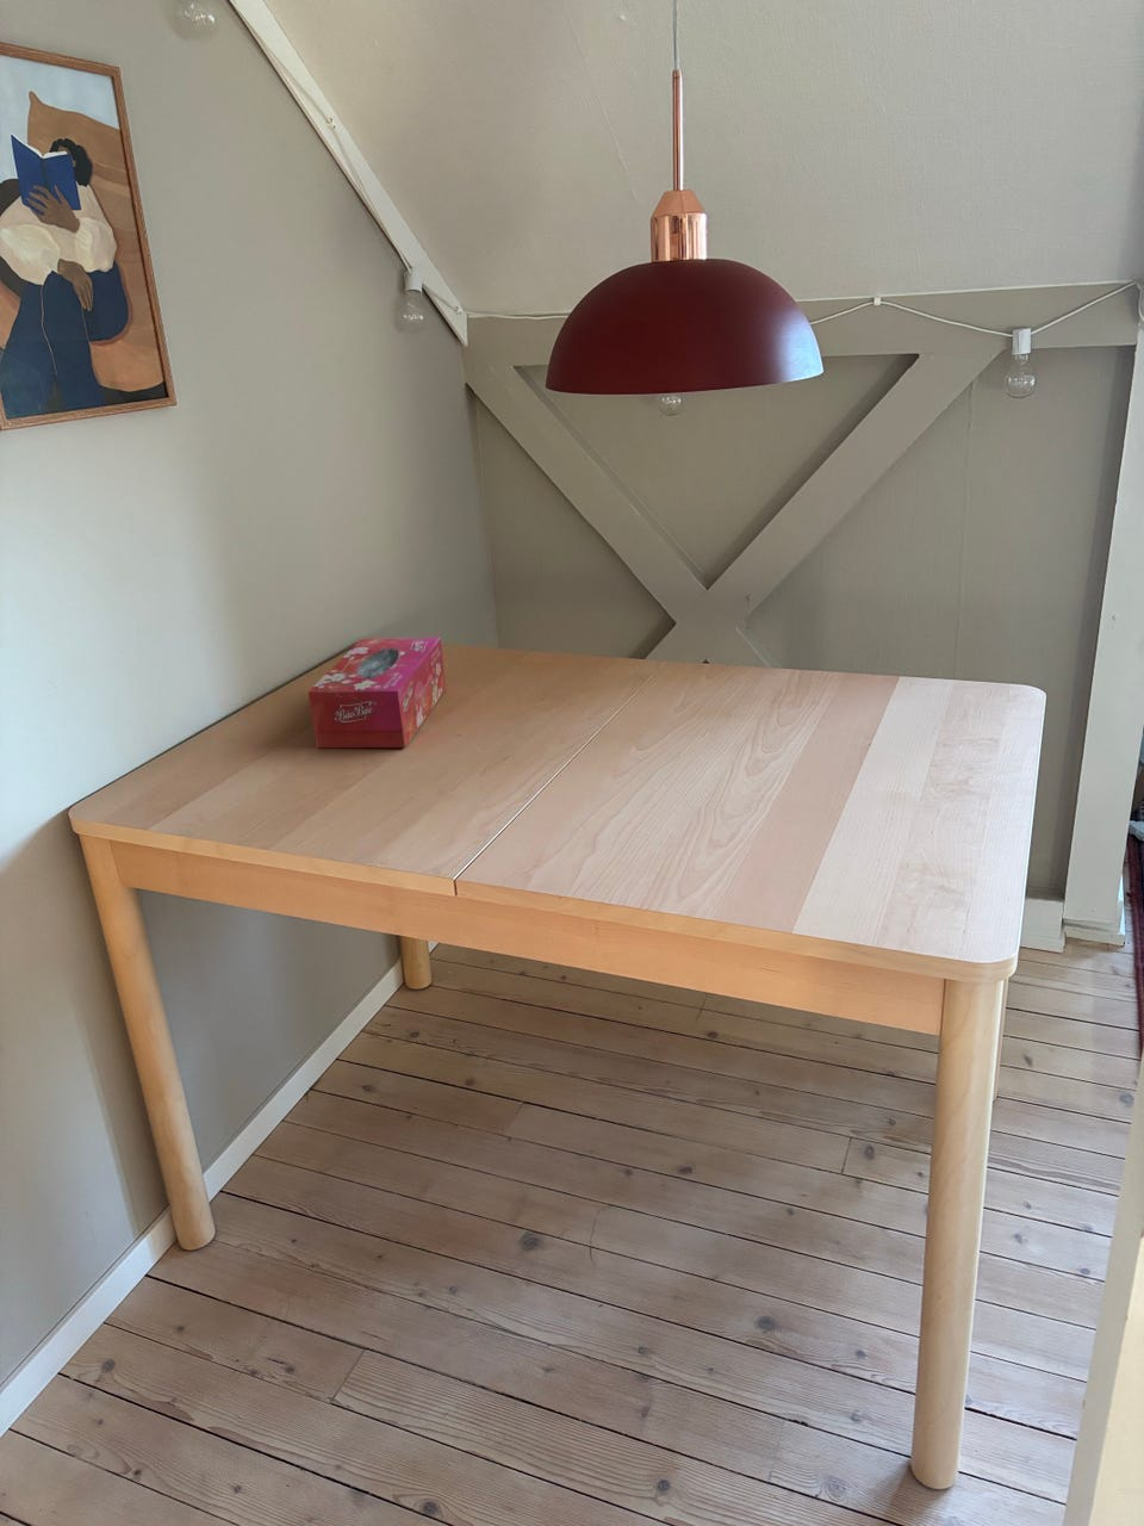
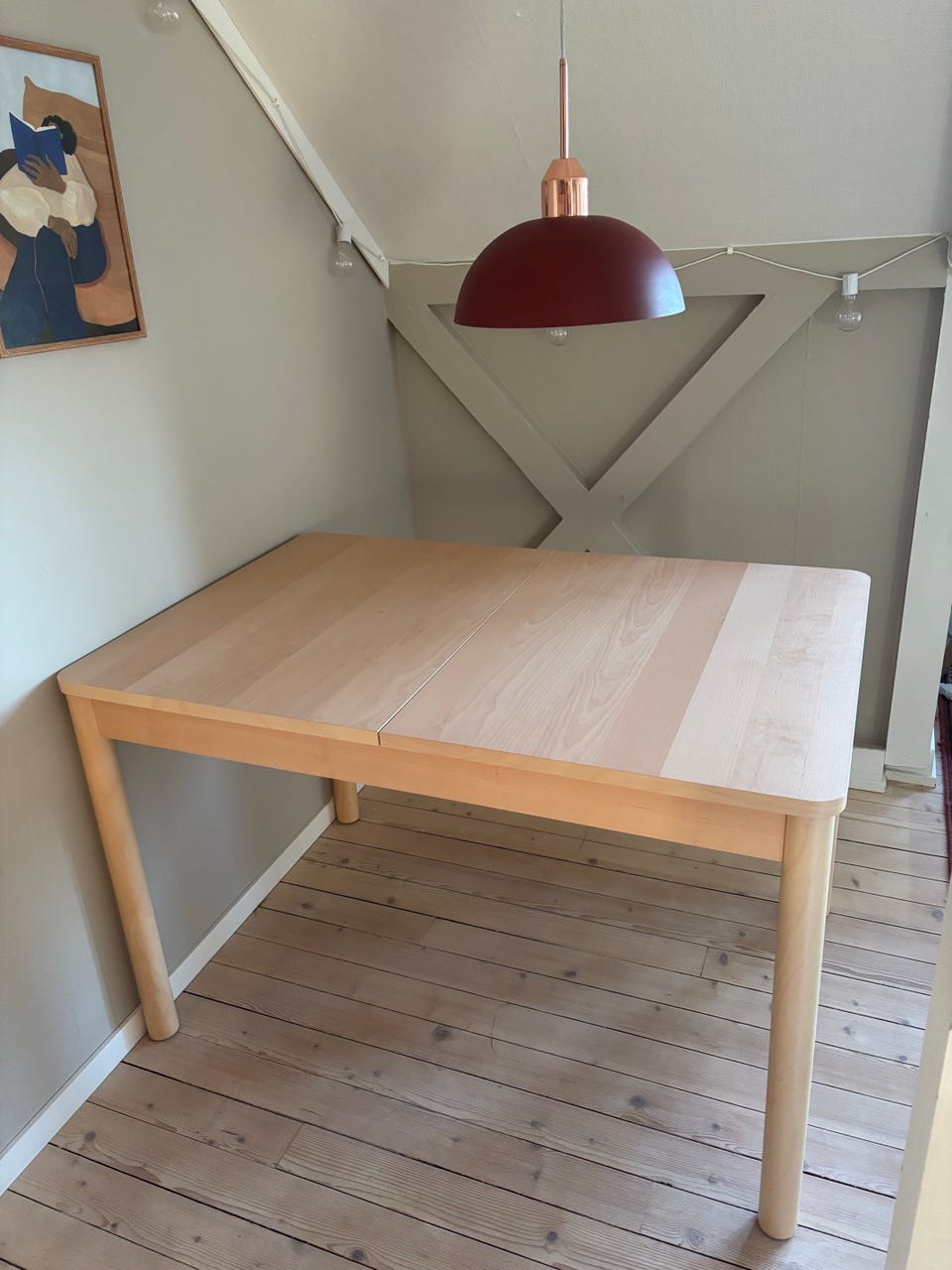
- tissue box (381, 689)
